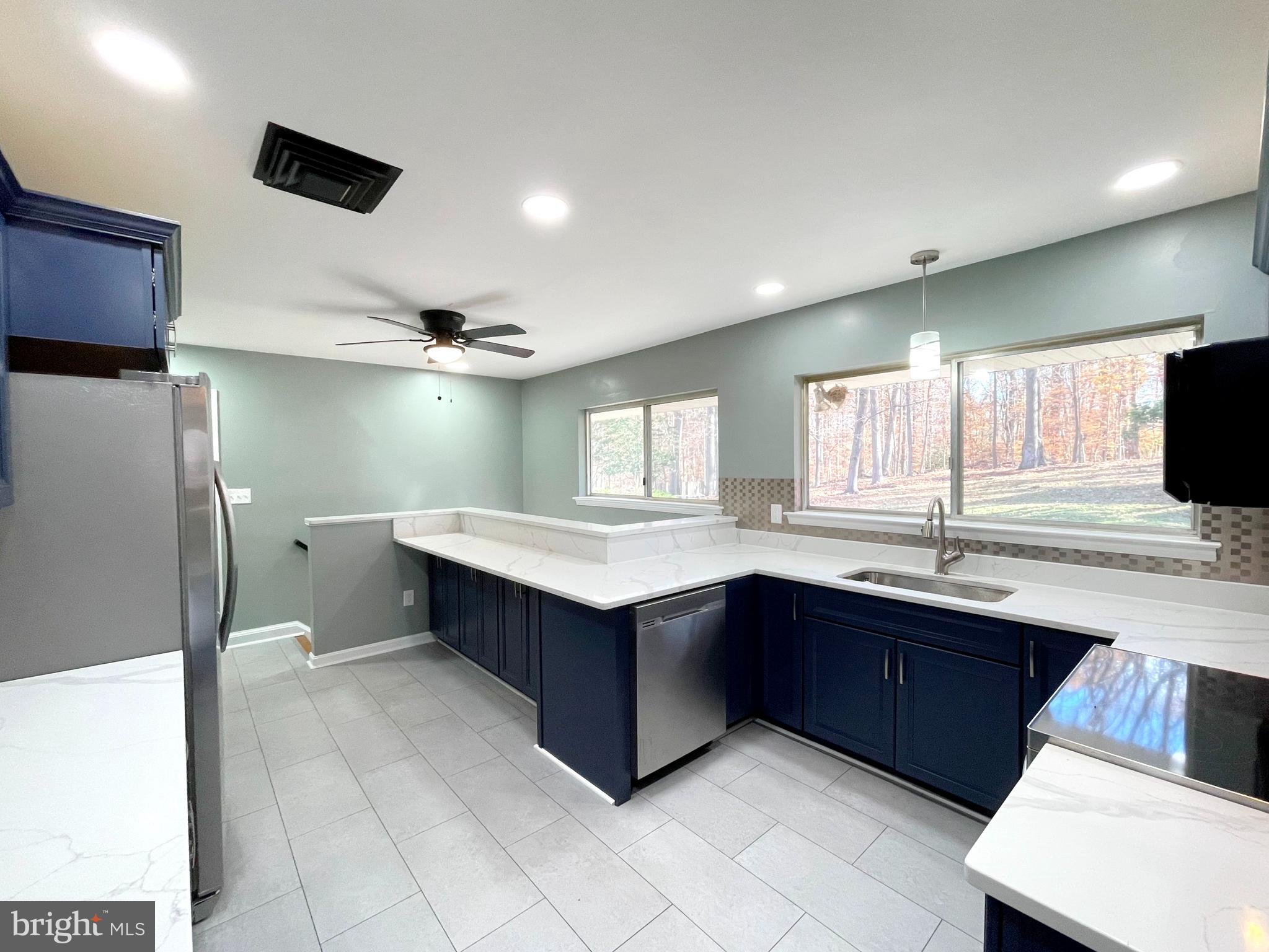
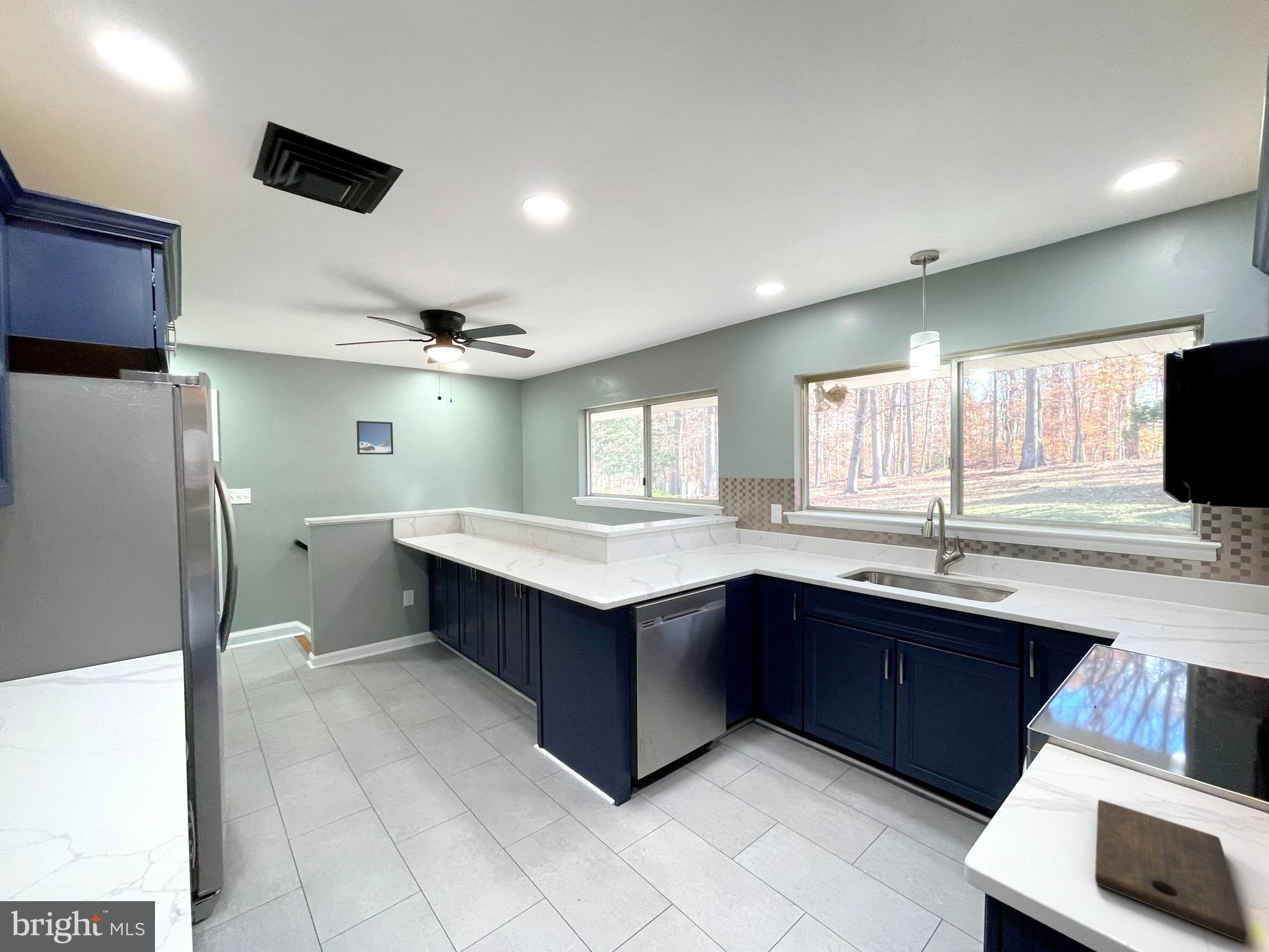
+ cutting board (1160, 859)
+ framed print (375, 438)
